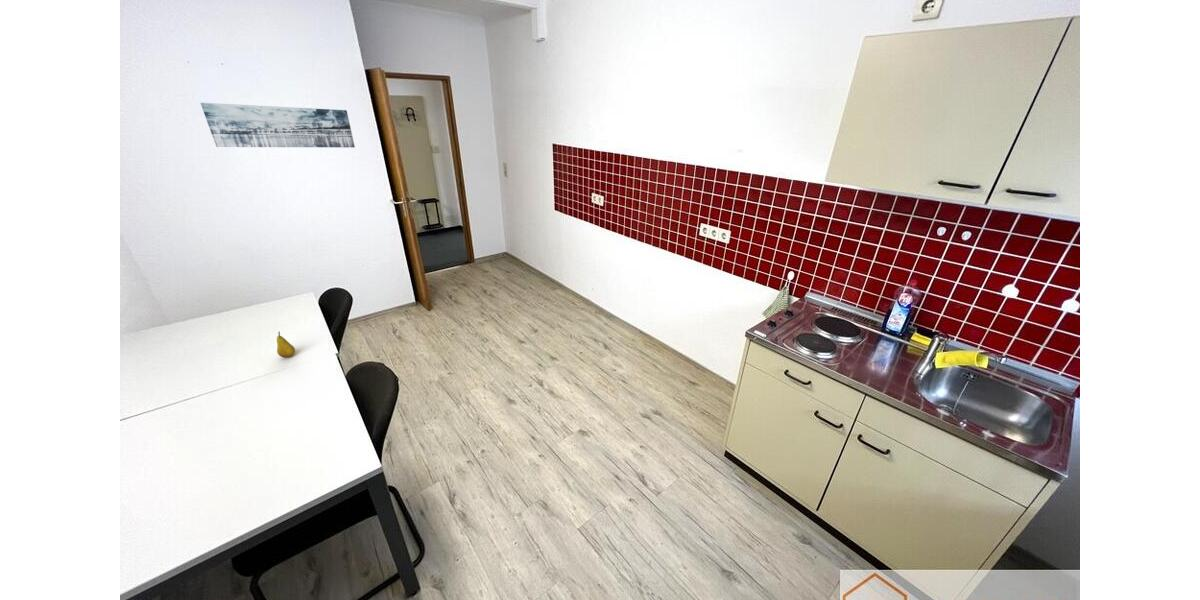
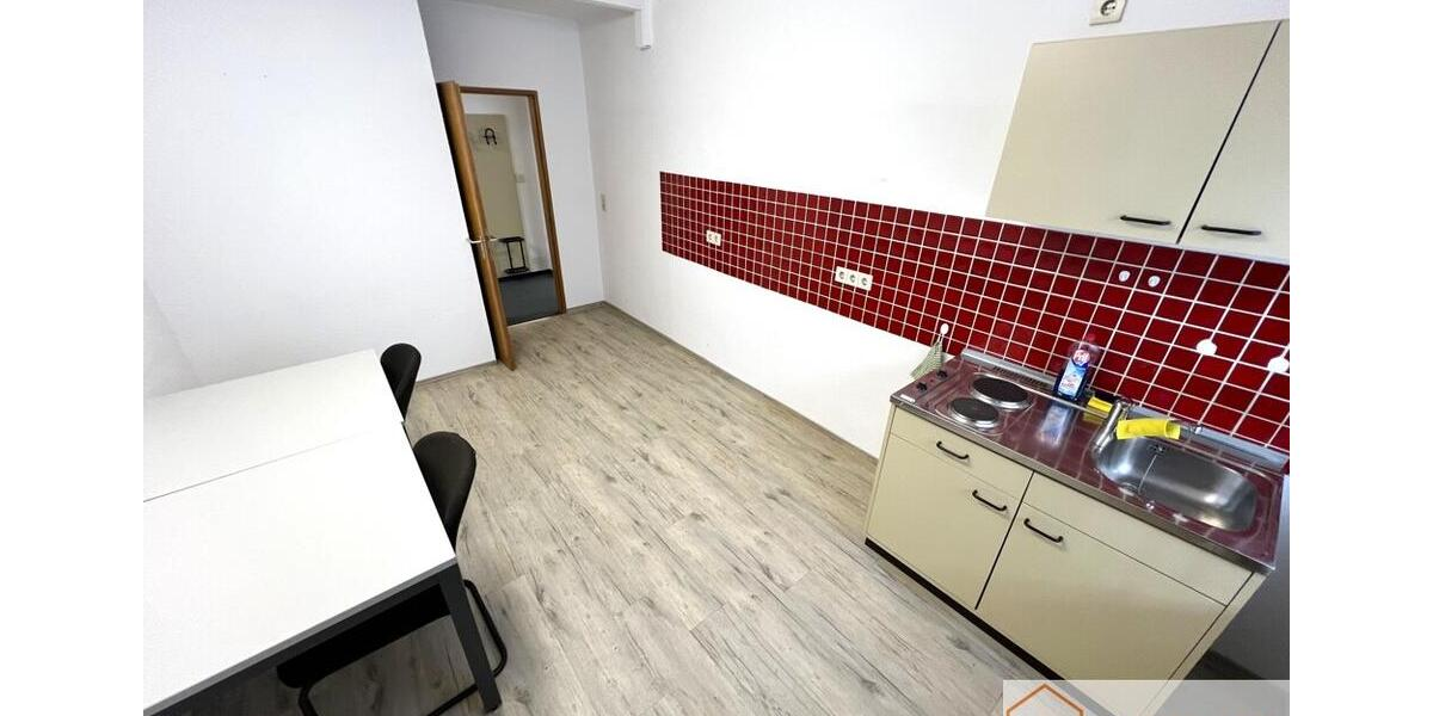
- fruit (283, 343)
- wall art (285, 127)
